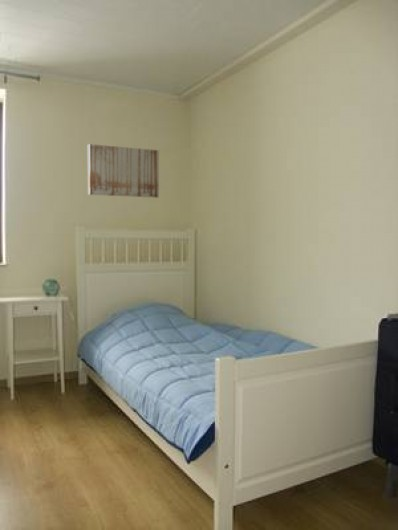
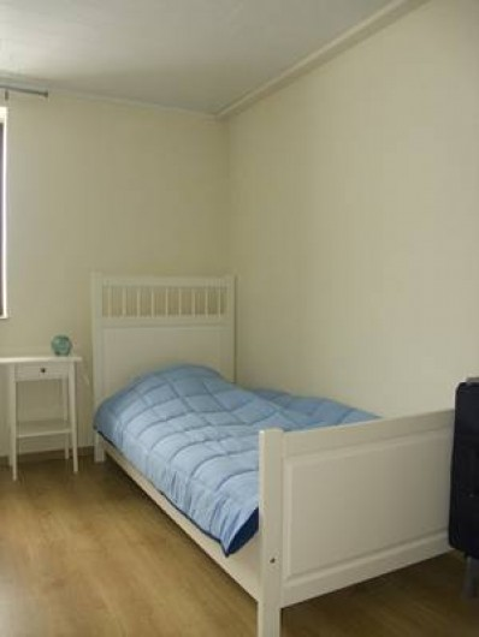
- wall art (124, 171)
